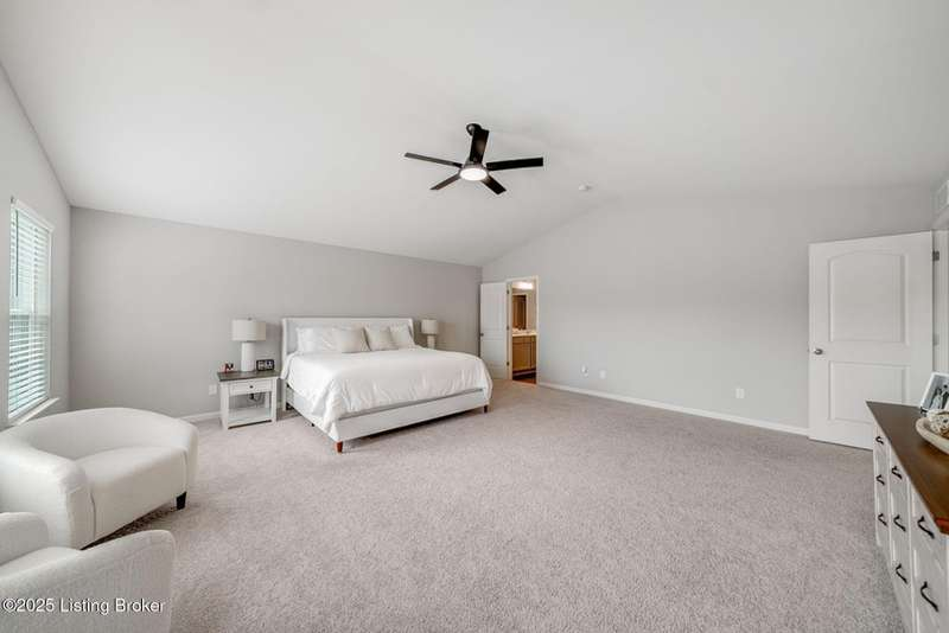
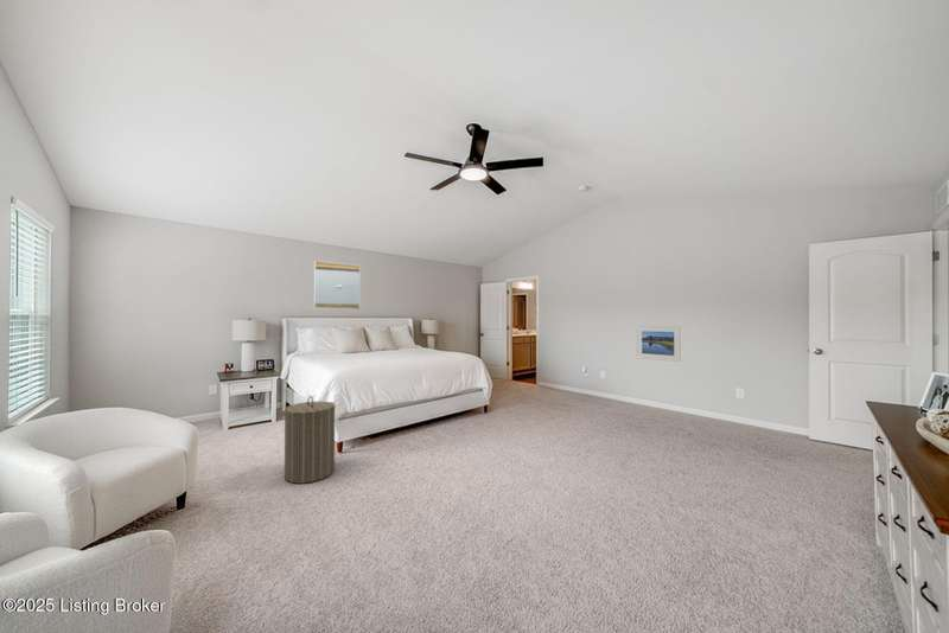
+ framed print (657, 343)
+ laundry hamper (310, 434)
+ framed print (337, 286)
